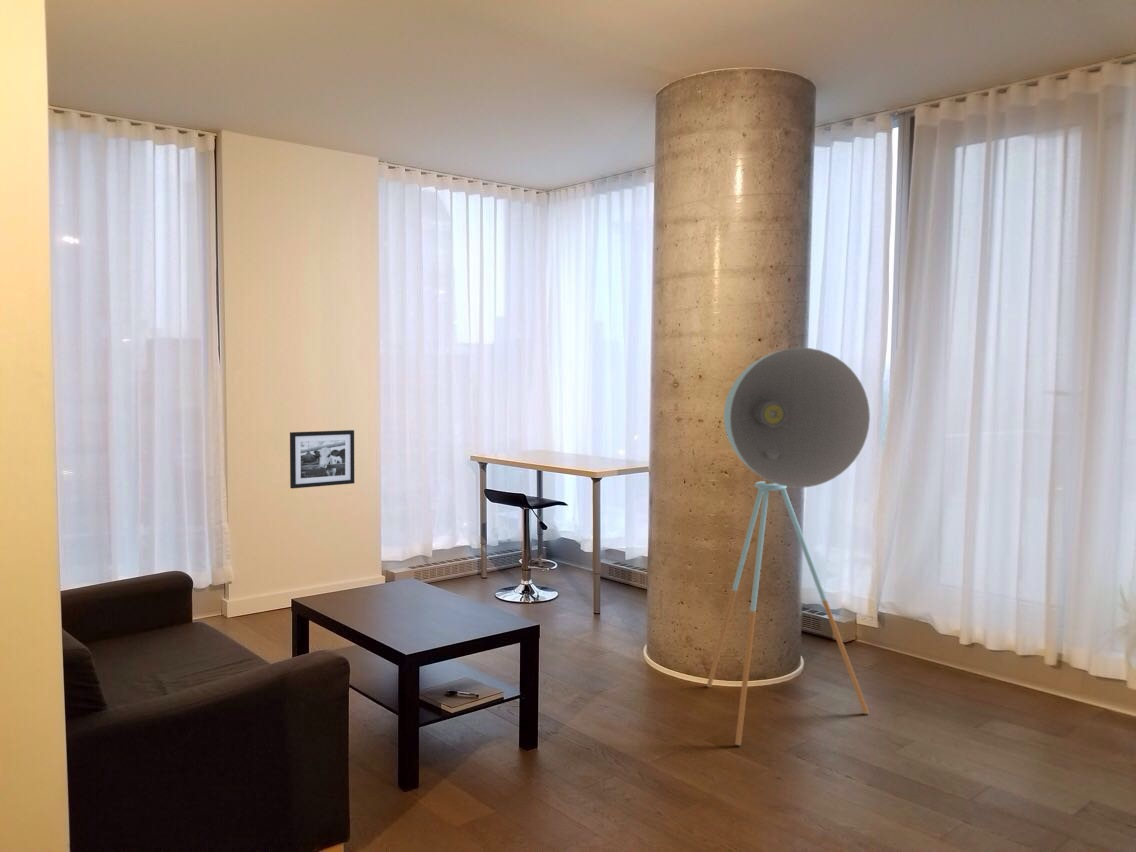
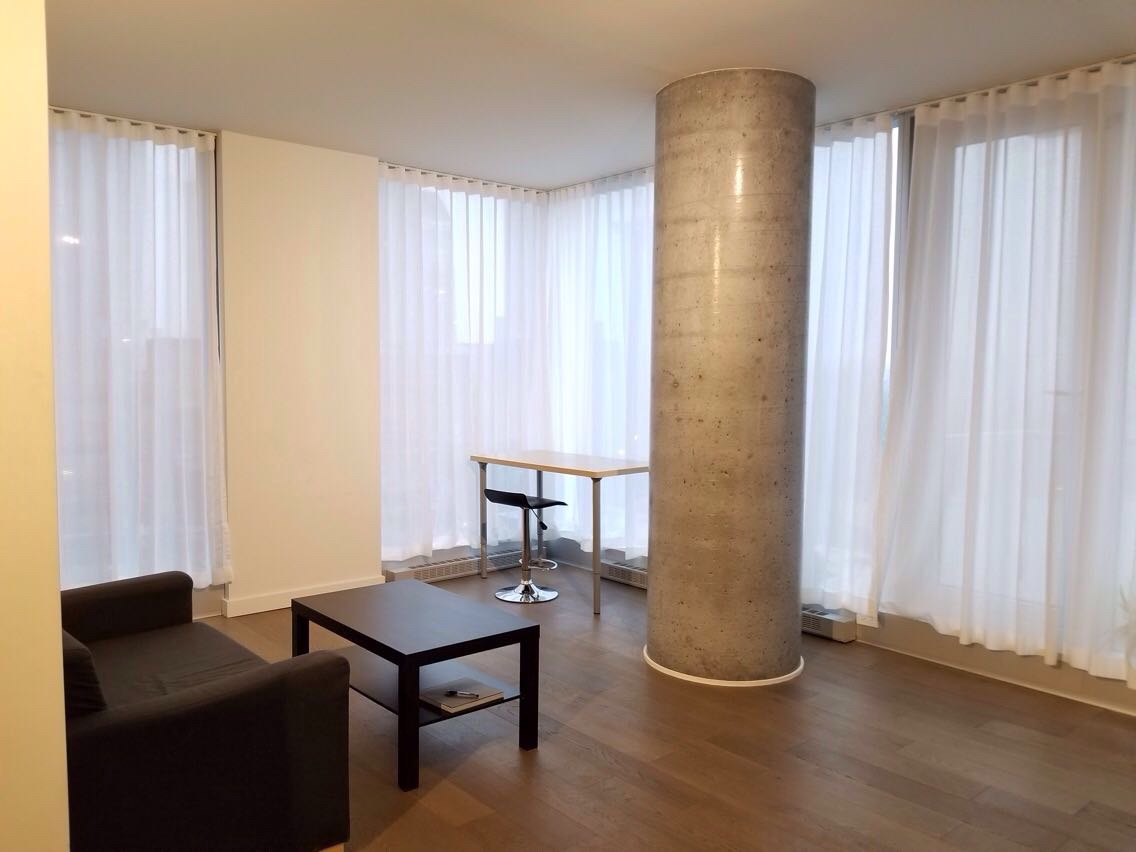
- picture frame (322, 458)
- floor lamp (797, 535)
